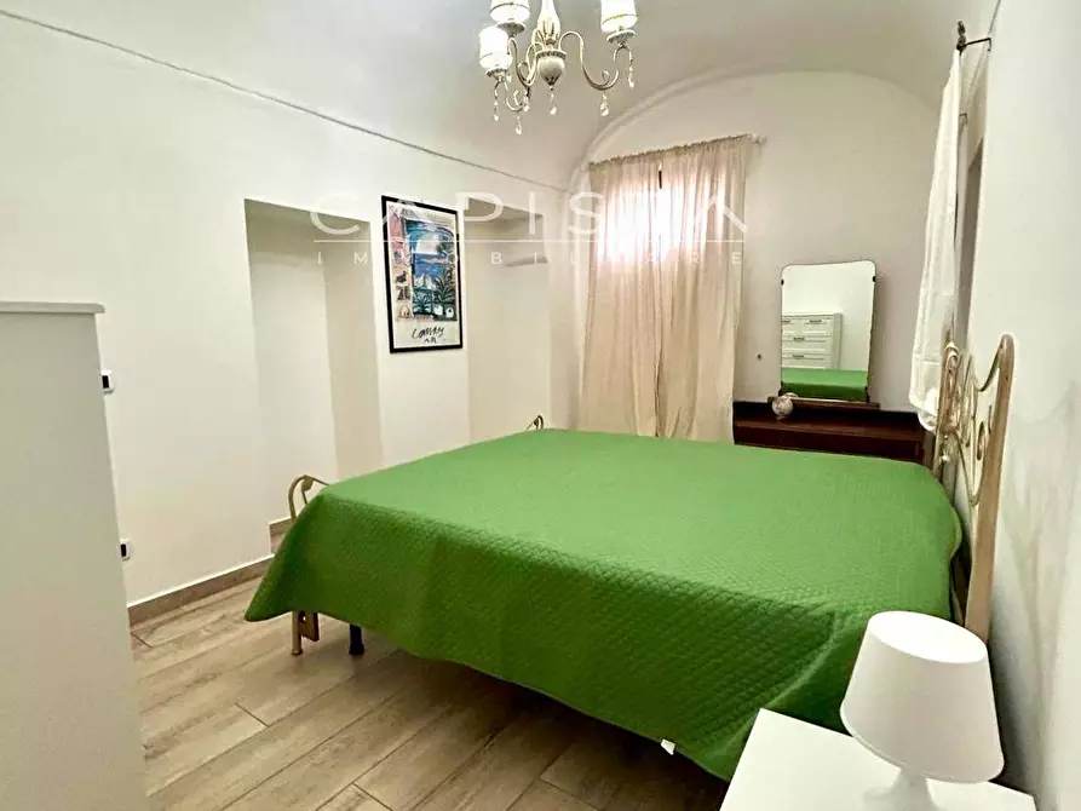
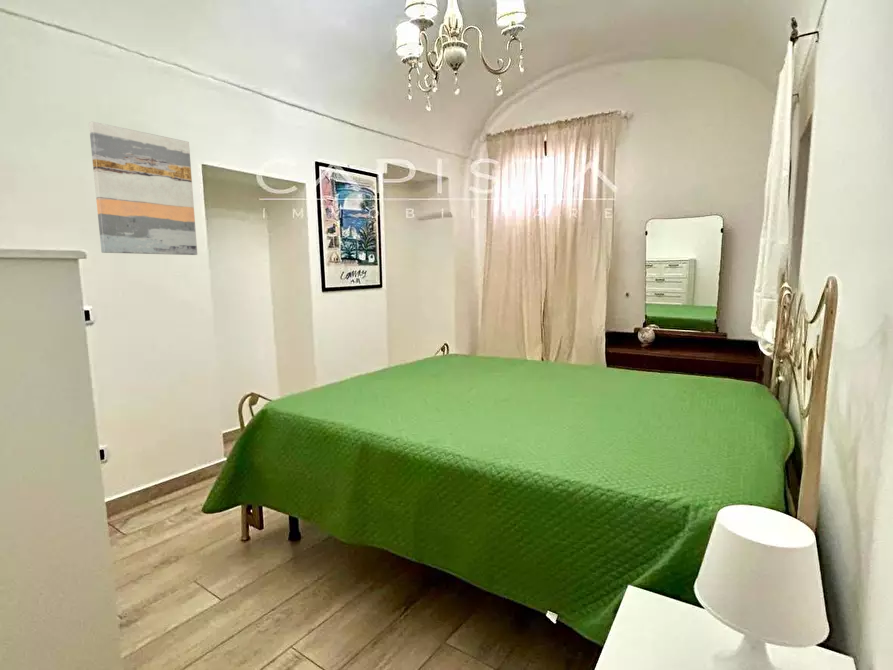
+ wall art (147, 194)
